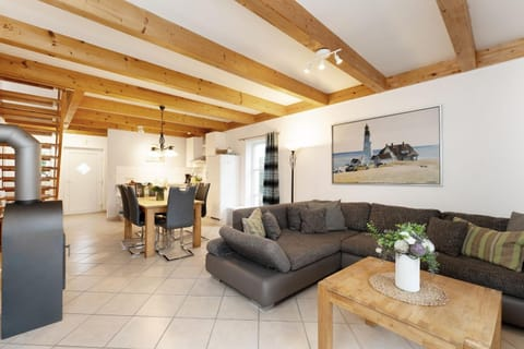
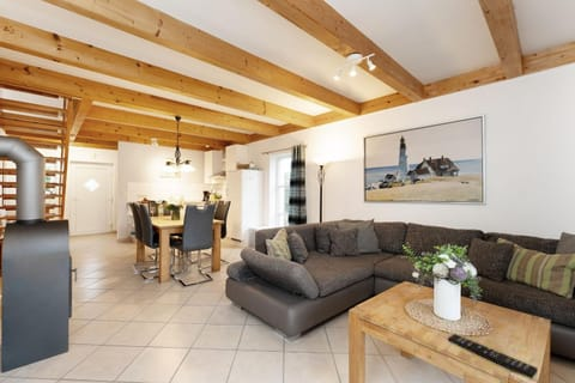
+ remote control (488, 352)
